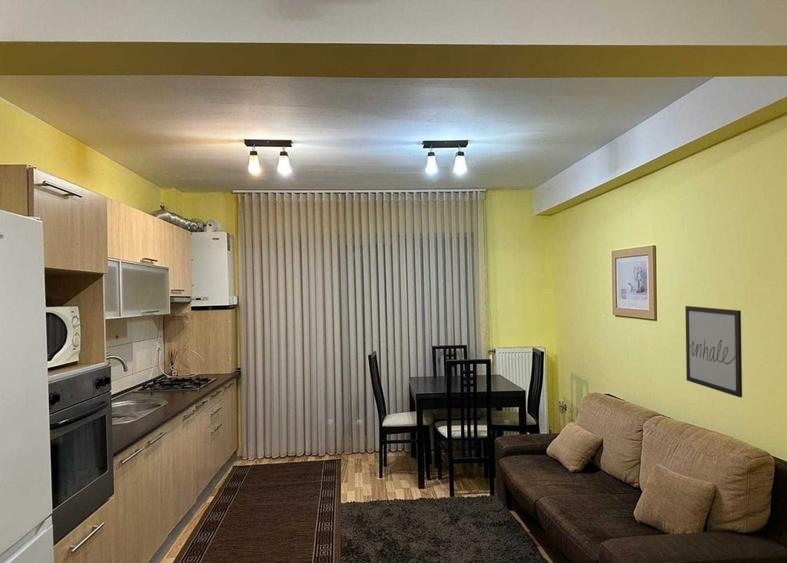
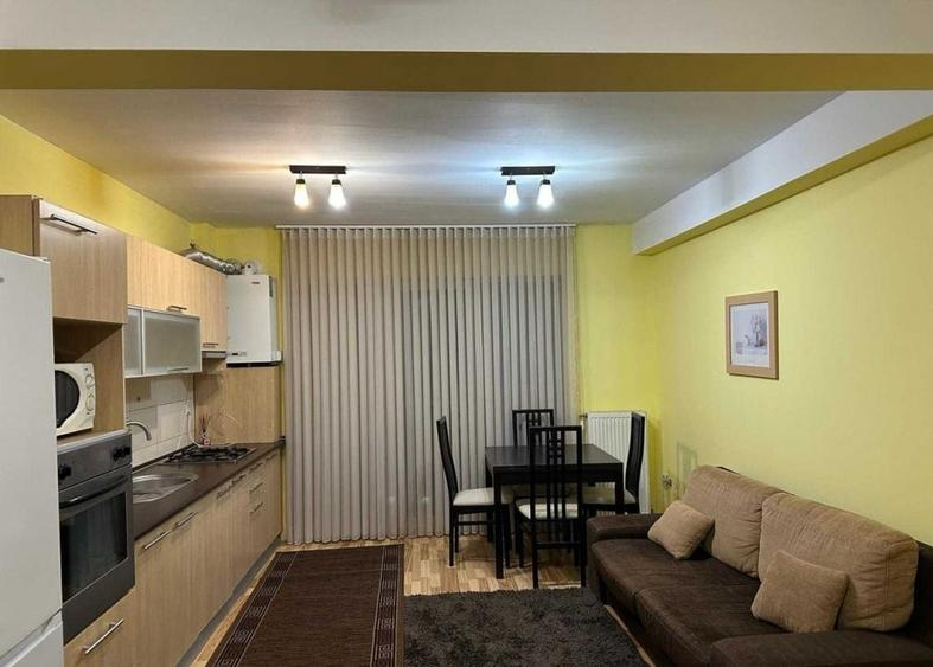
- wall art (711, 348)
